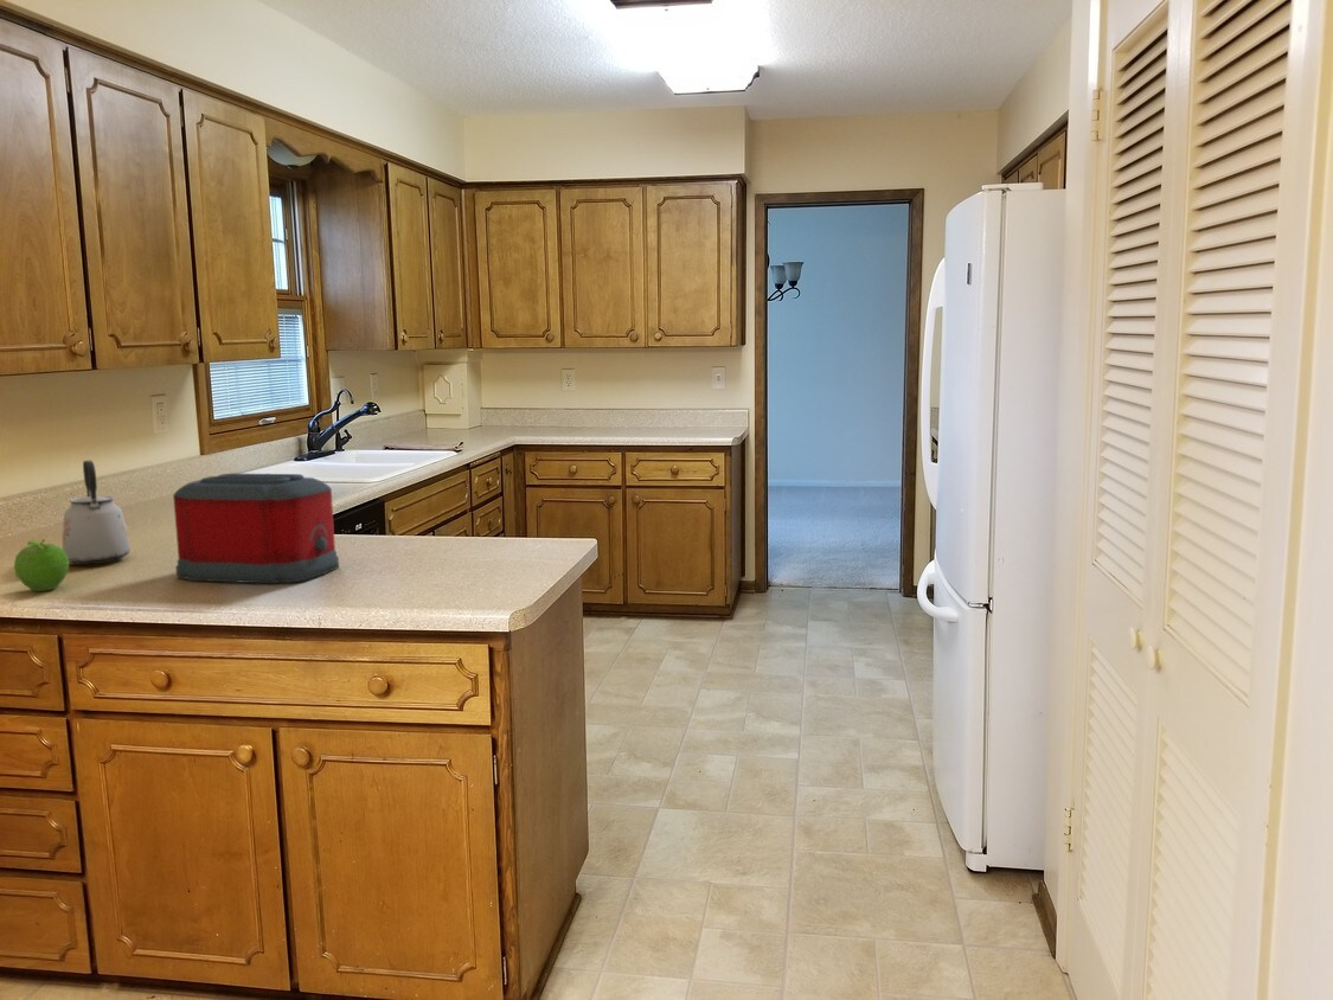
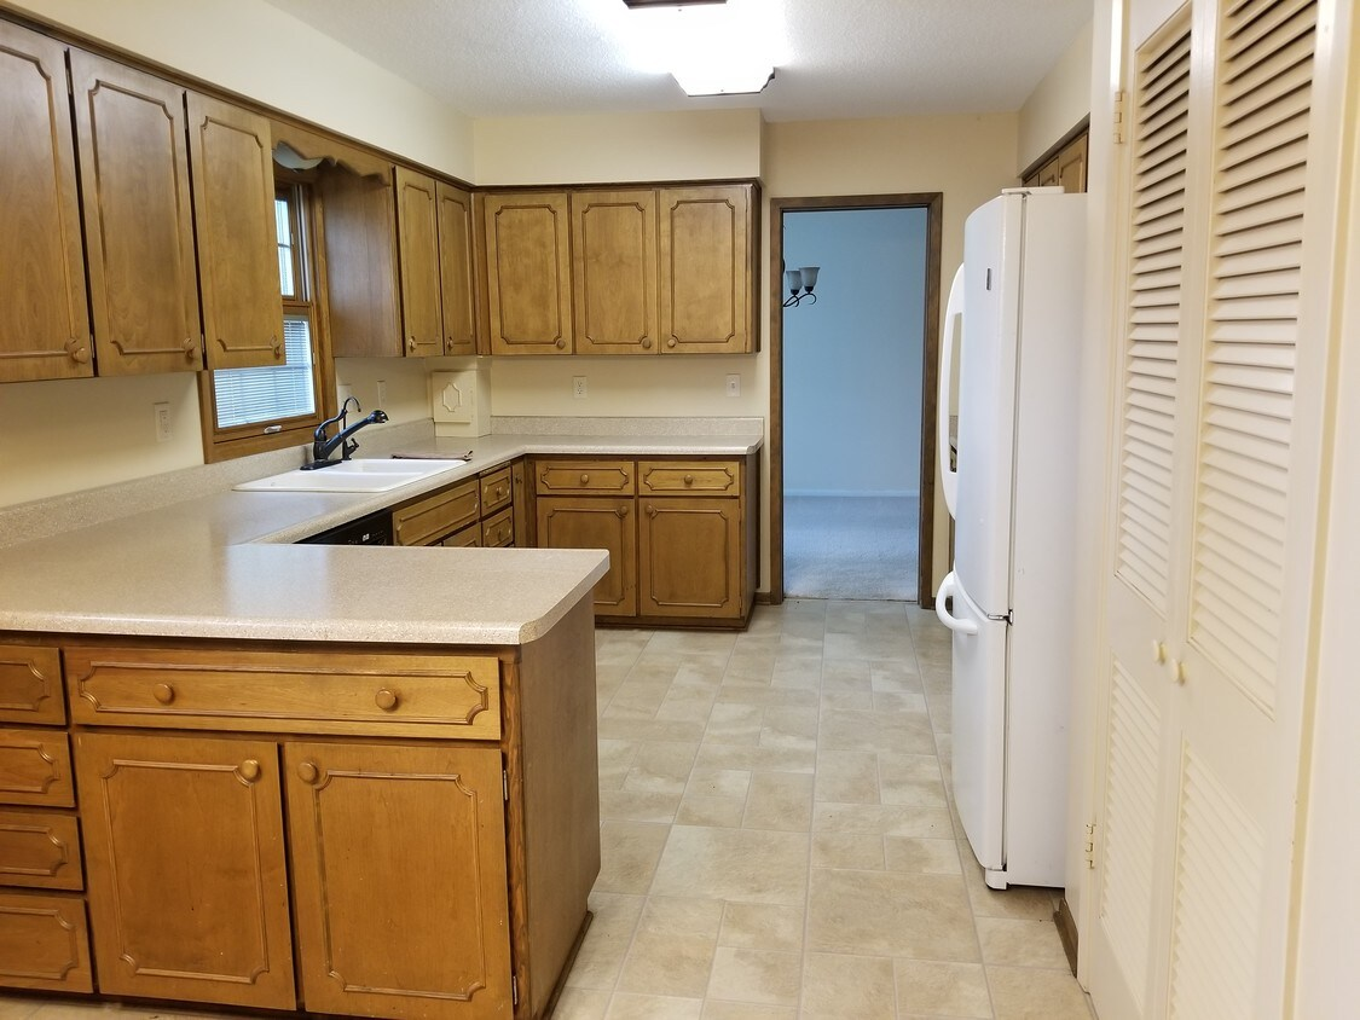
- kettle (91, 509)
- toaster (252, 524)
- fruit (41, 564)
